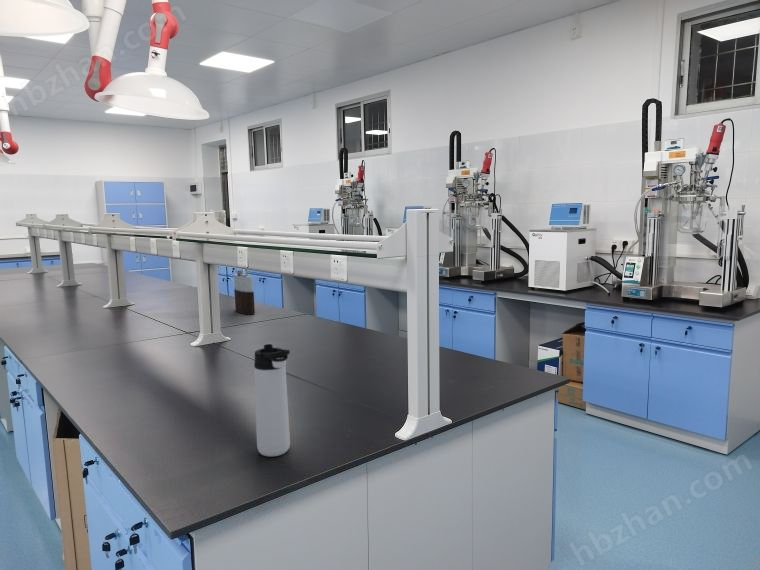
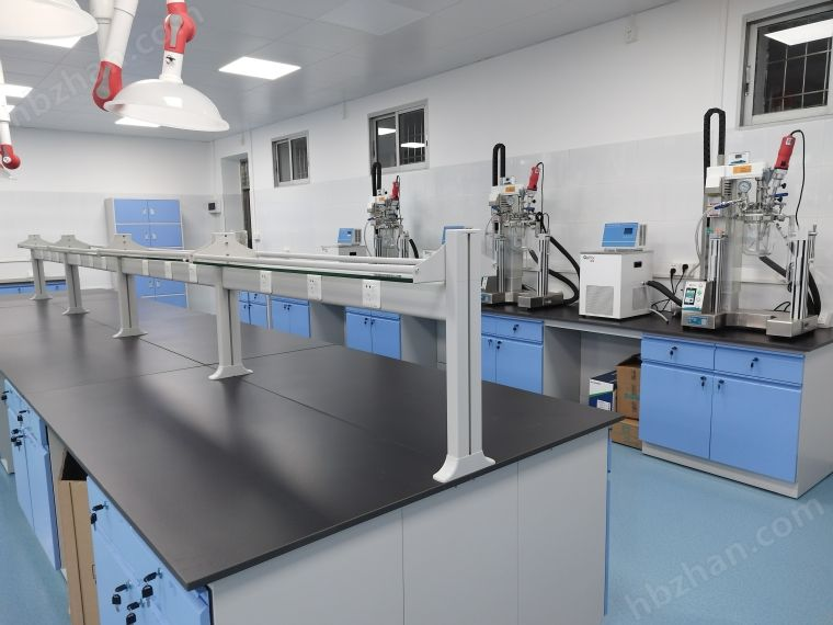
- flask (242, 291)
- thermos bottle (274, 400)
